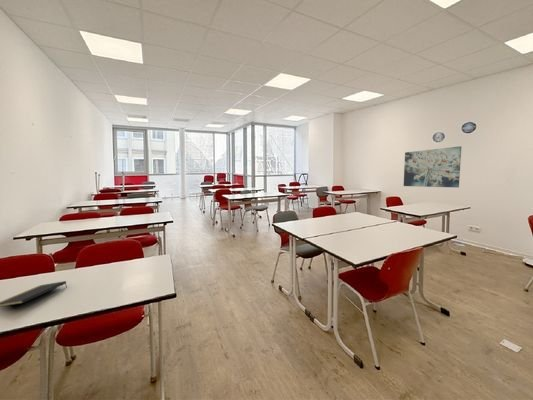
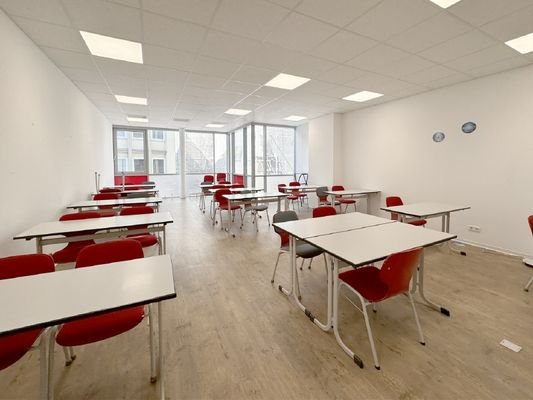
- wall art (429, 168)
- notepad (32, 293)
